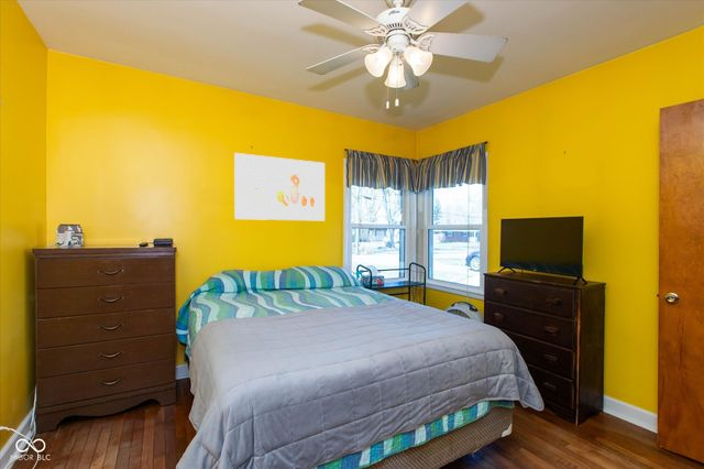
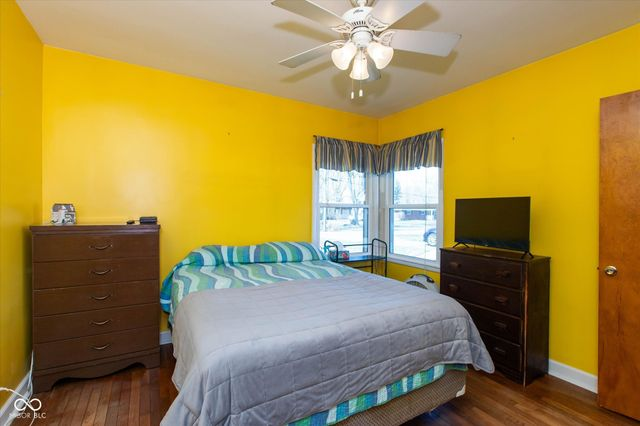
- wall art (282, 188)
